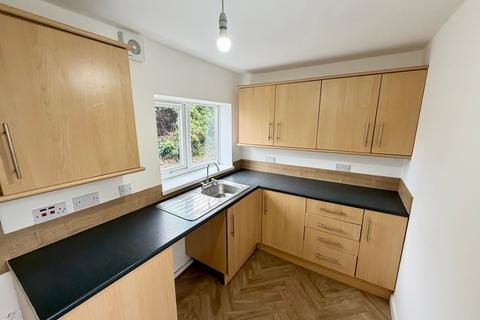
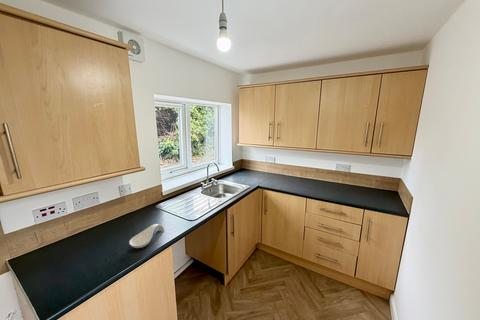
+ spoon rest (148, 234)
